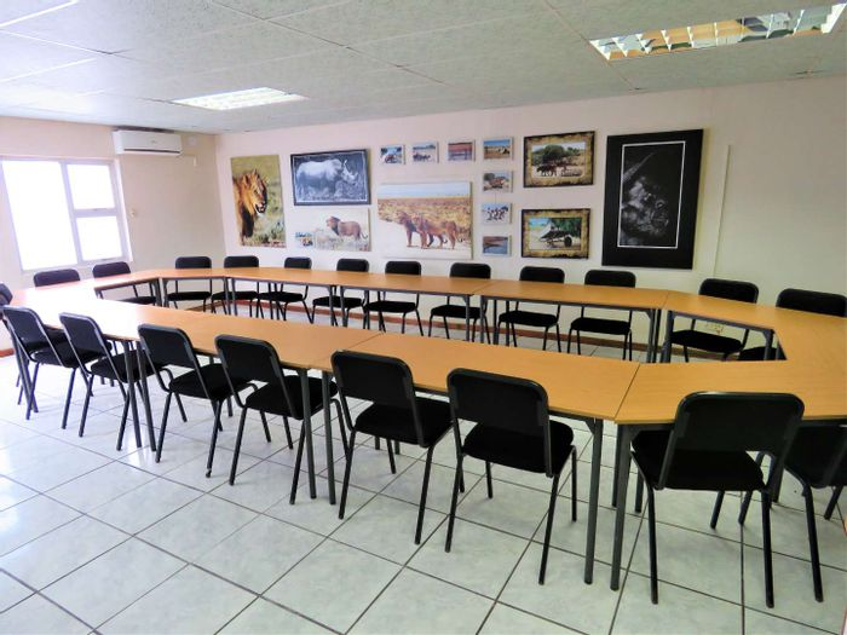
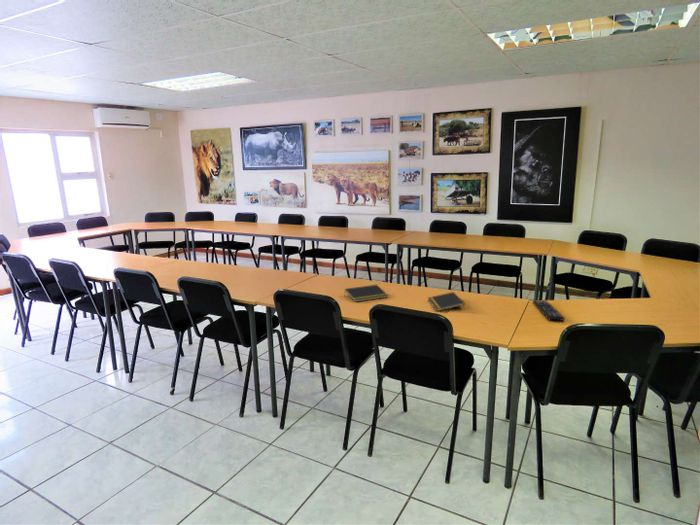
+ notepad (366, 292)
+ notepad (445, 301)
+ remote control (547, 309)
